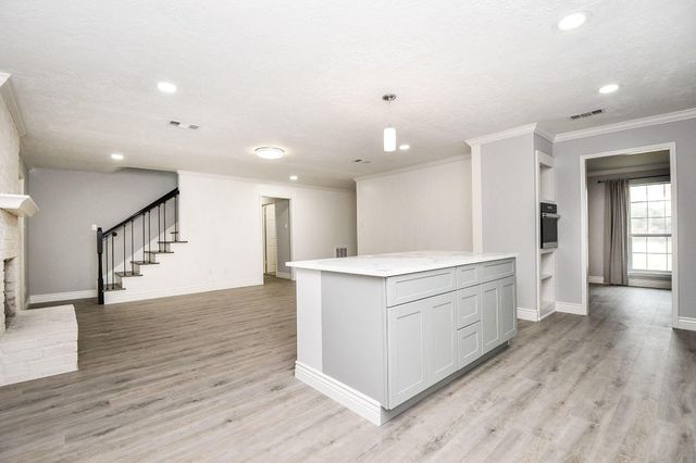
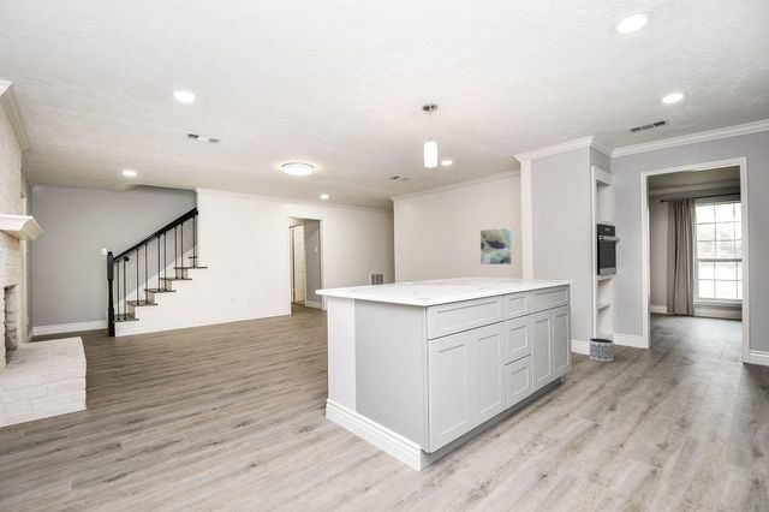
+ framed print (495, 246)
+ planter (601, 350)
